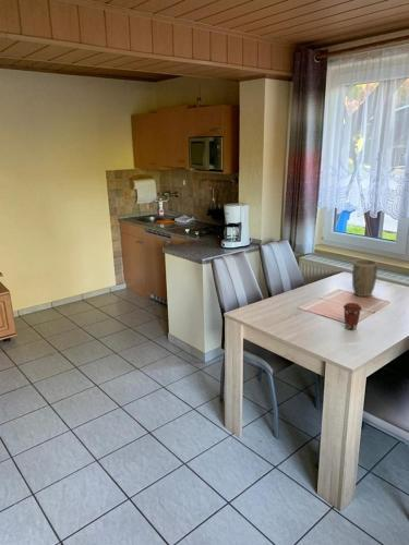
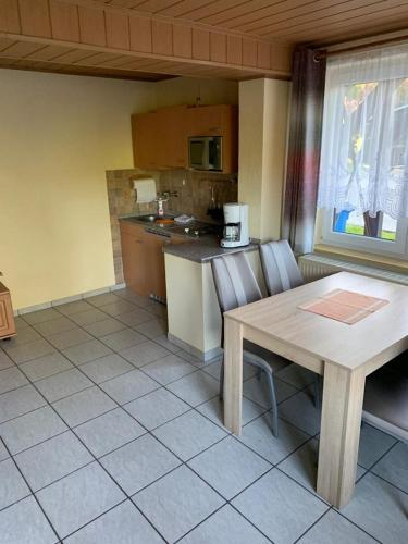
- plant pot (363, 278)
- coffee cup (351, 316)
